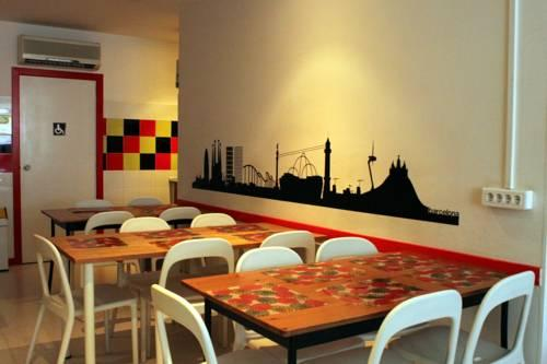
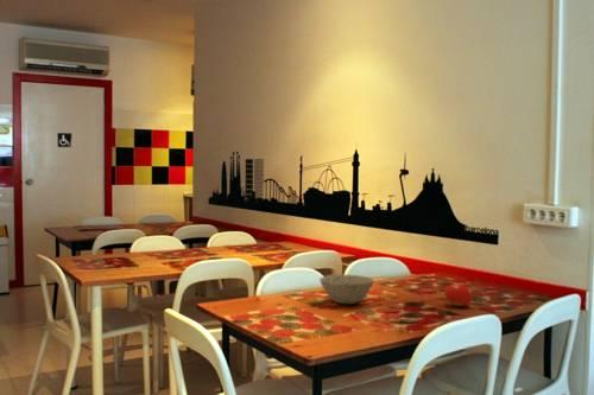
+ fruit (457, 293)
+ bowl (346, 291)
